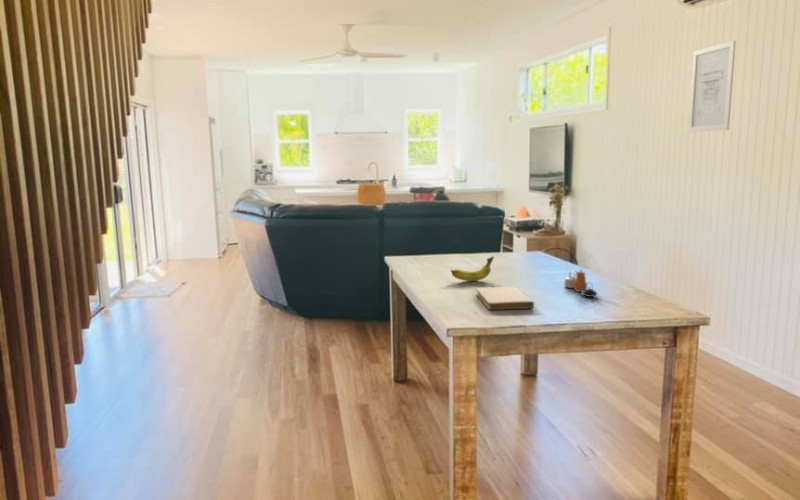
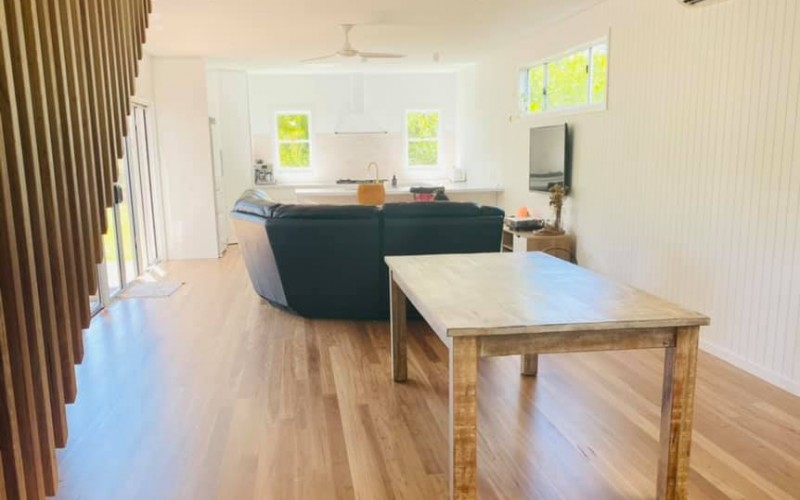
- wall art (710, 89)
- fruit (474, 271)
- notebook (503, 297)
- teapot (579, 279)
